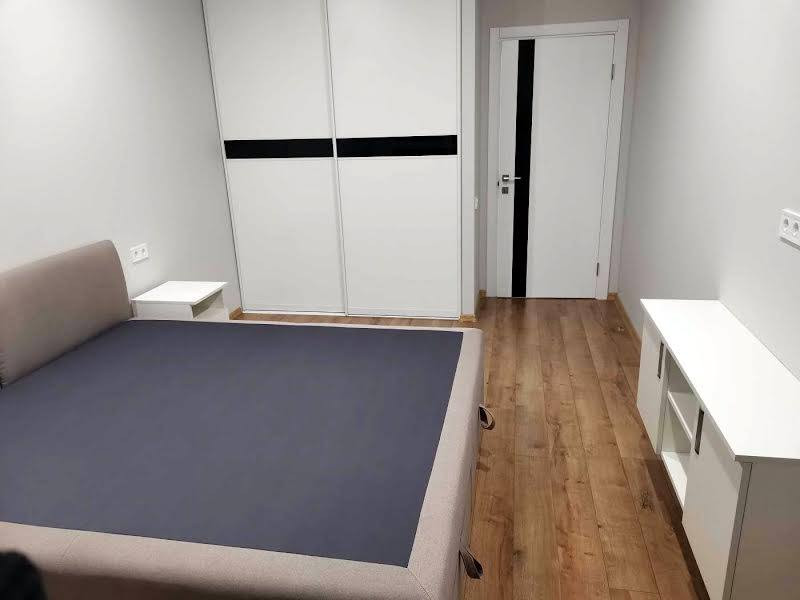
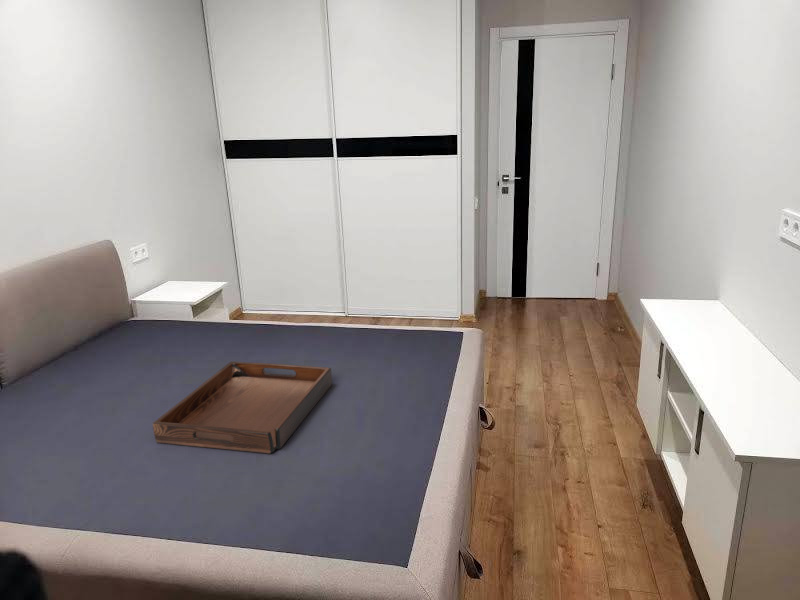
+ serving tray (250, 401)
